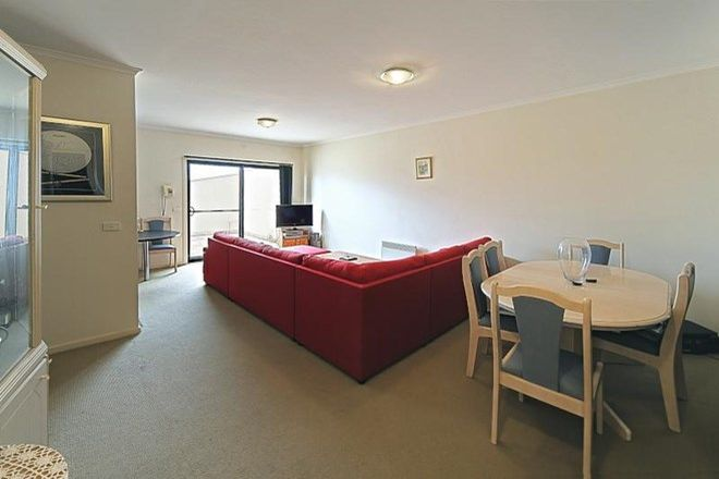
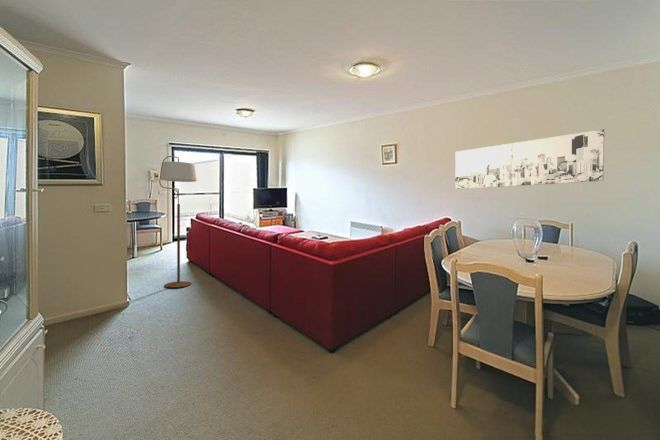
+ wall art (518, 164)
+ floor lamp (177, 221)
